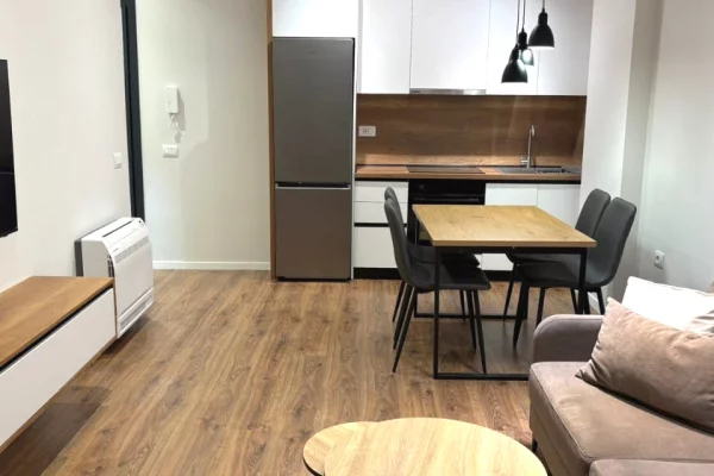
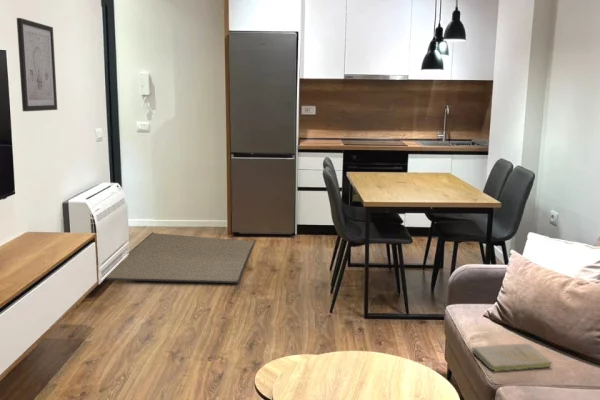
+ rug (191, 251)
+ book (510, 356)
+ wall art (38, 67)
